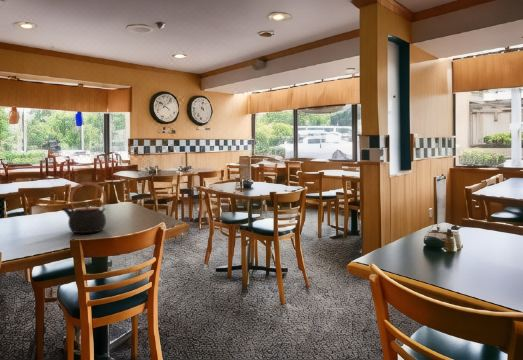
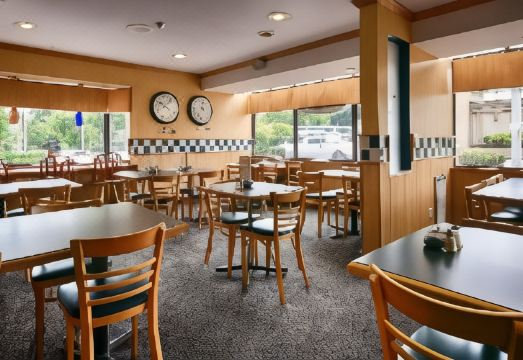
- teapot (83, 207)
